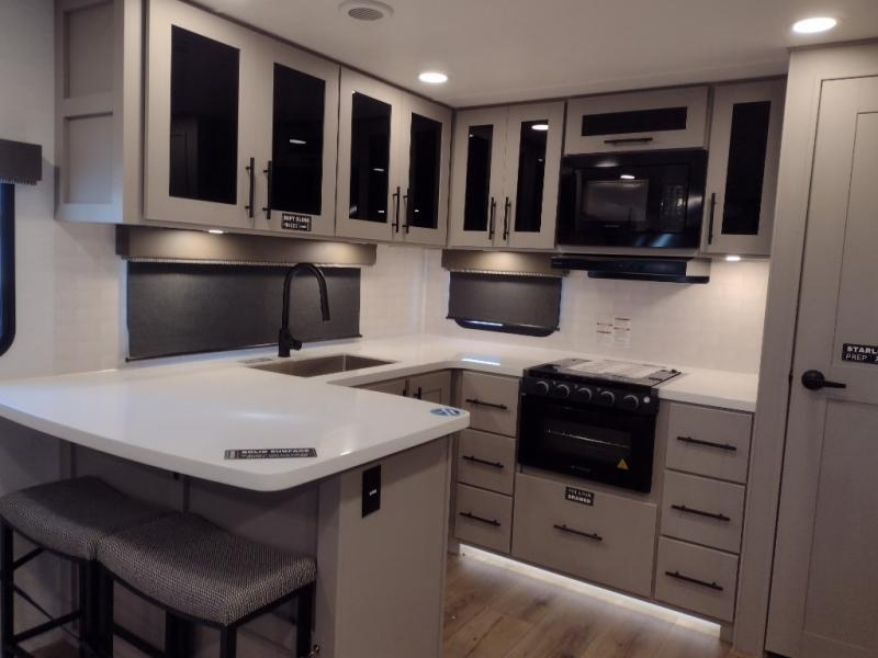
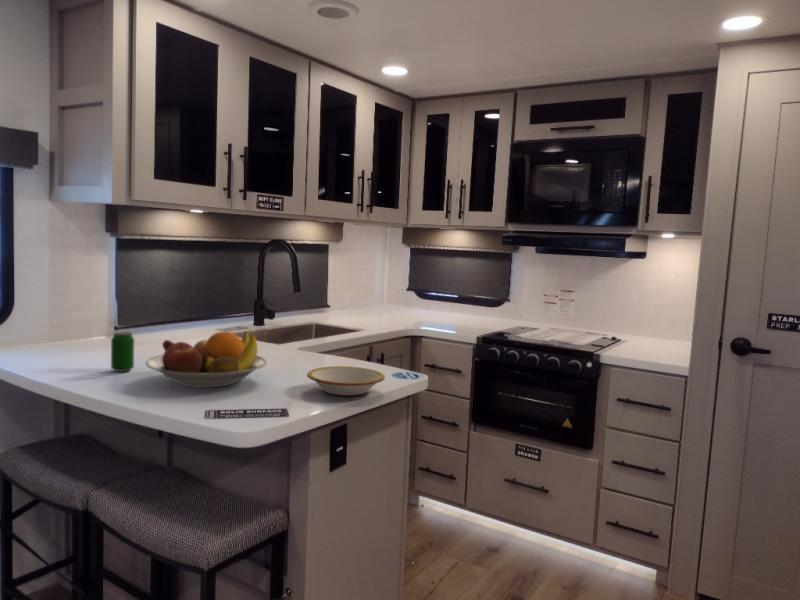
+ beverage can (122, 351)
+ fruit bowl (208, 356)
+ bowl (345, 382)
